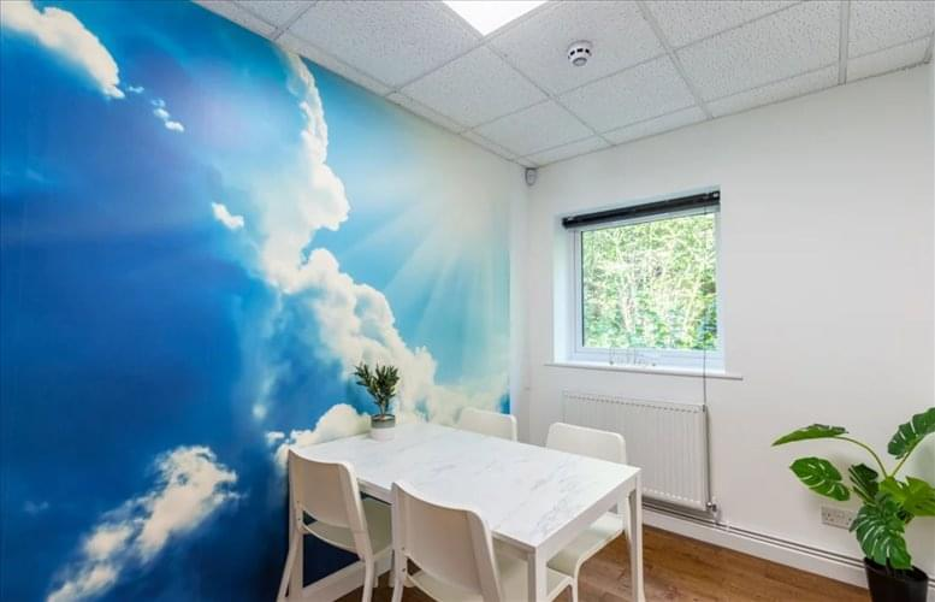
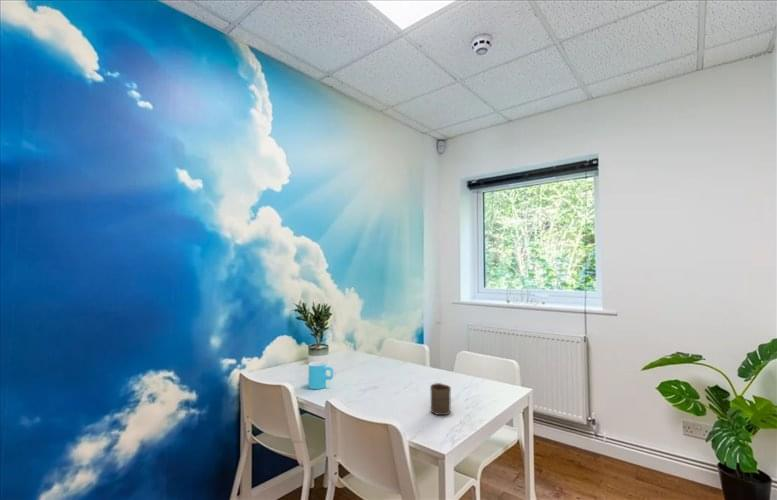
+ cup (440, 398)
+ cup (319, 375)
